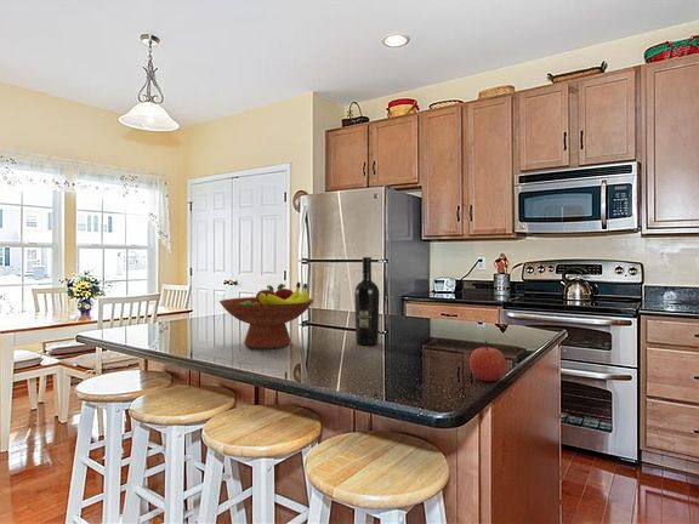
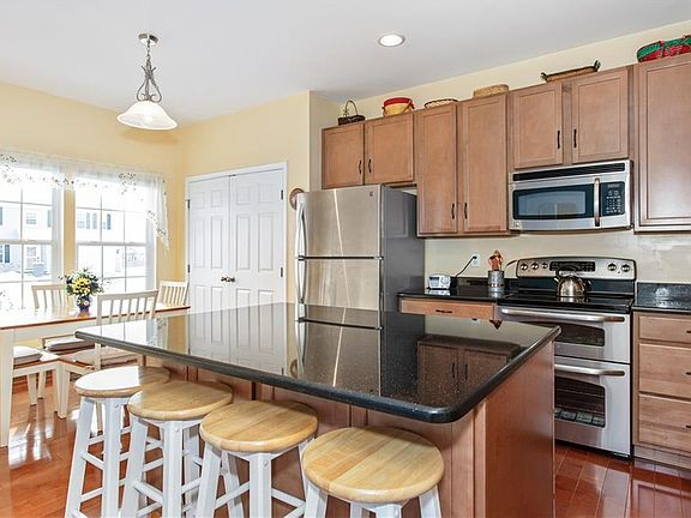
- wine bottle (366, 300)
- apple (487, 359)
- fruit bowl (267, 313)
